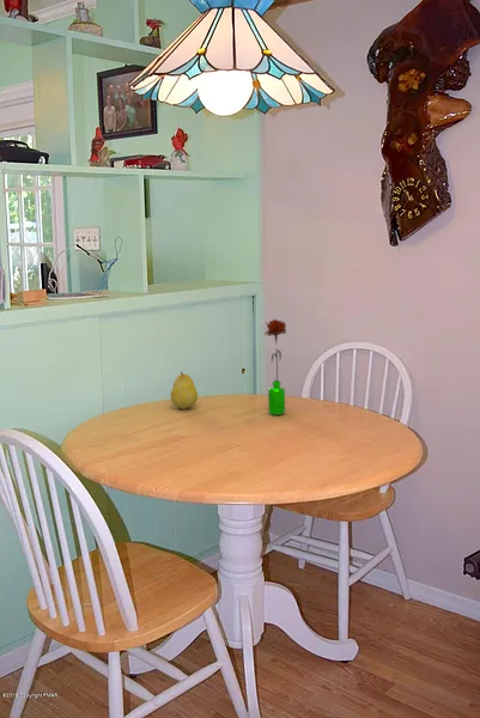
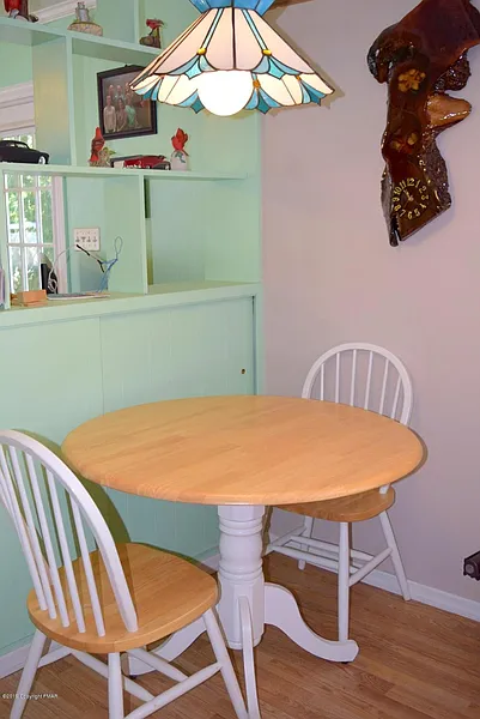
- fruit (184, 389)
- flower (277, 366)
